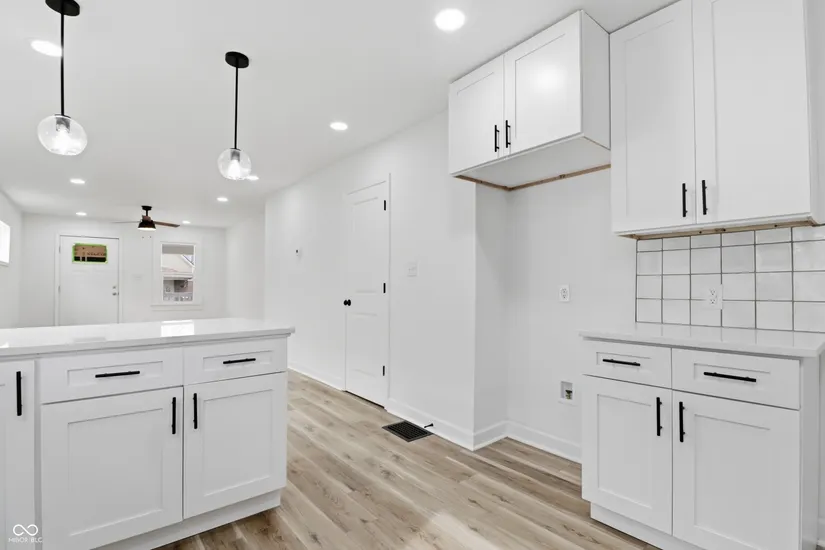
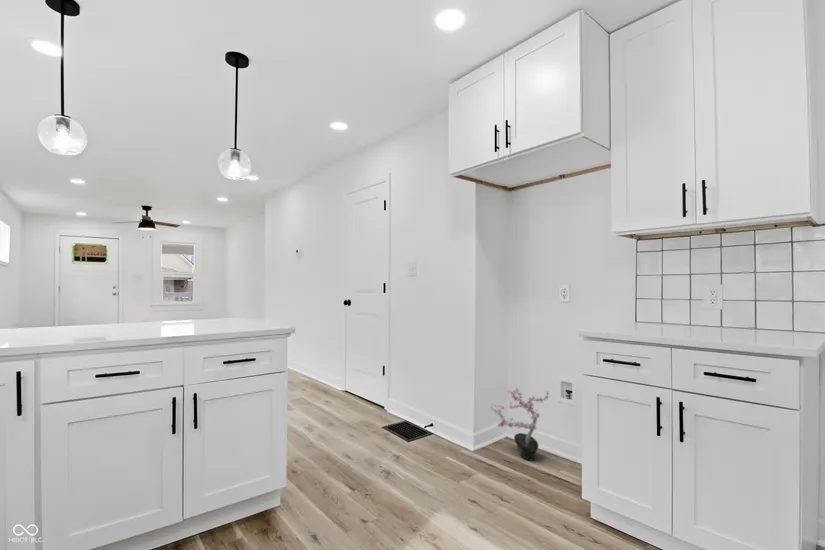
+ potted plant (517, 422)
